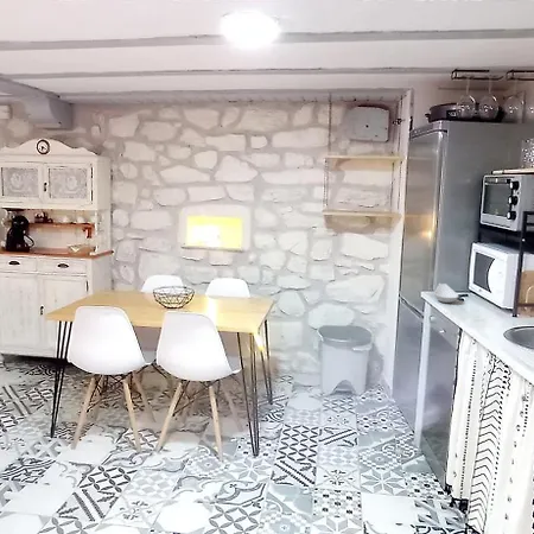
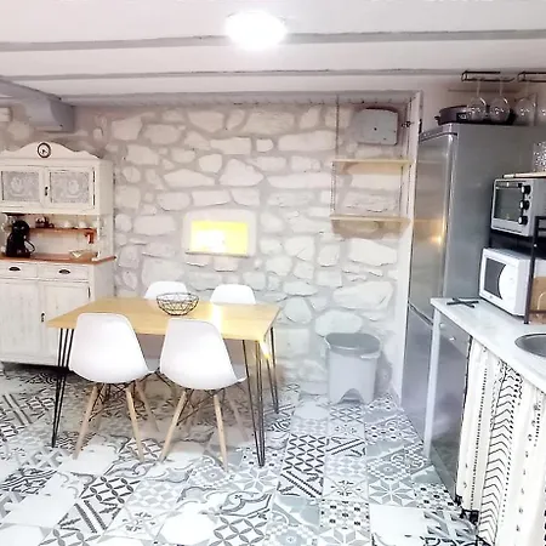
- spoon rest (444, 292)
